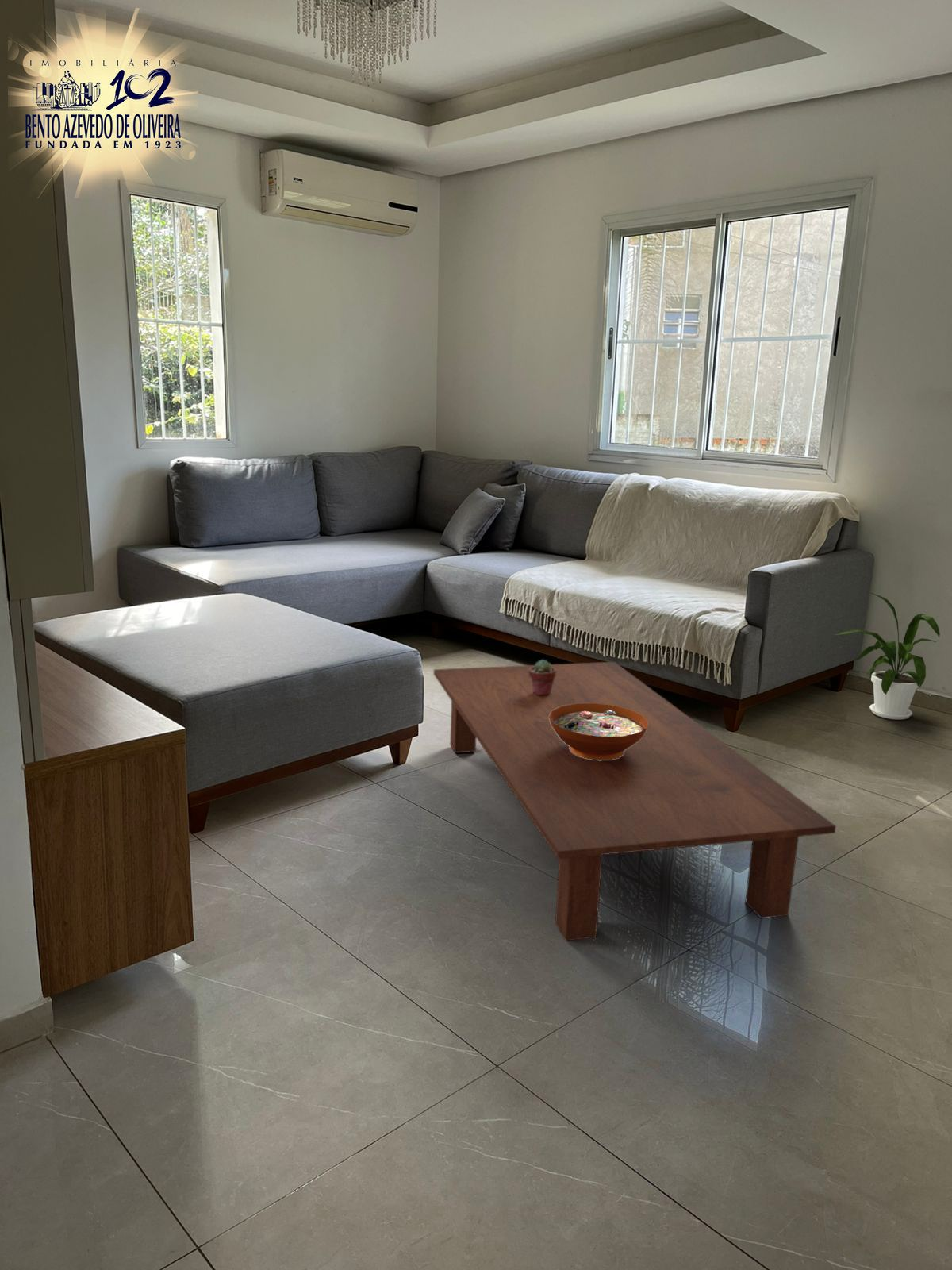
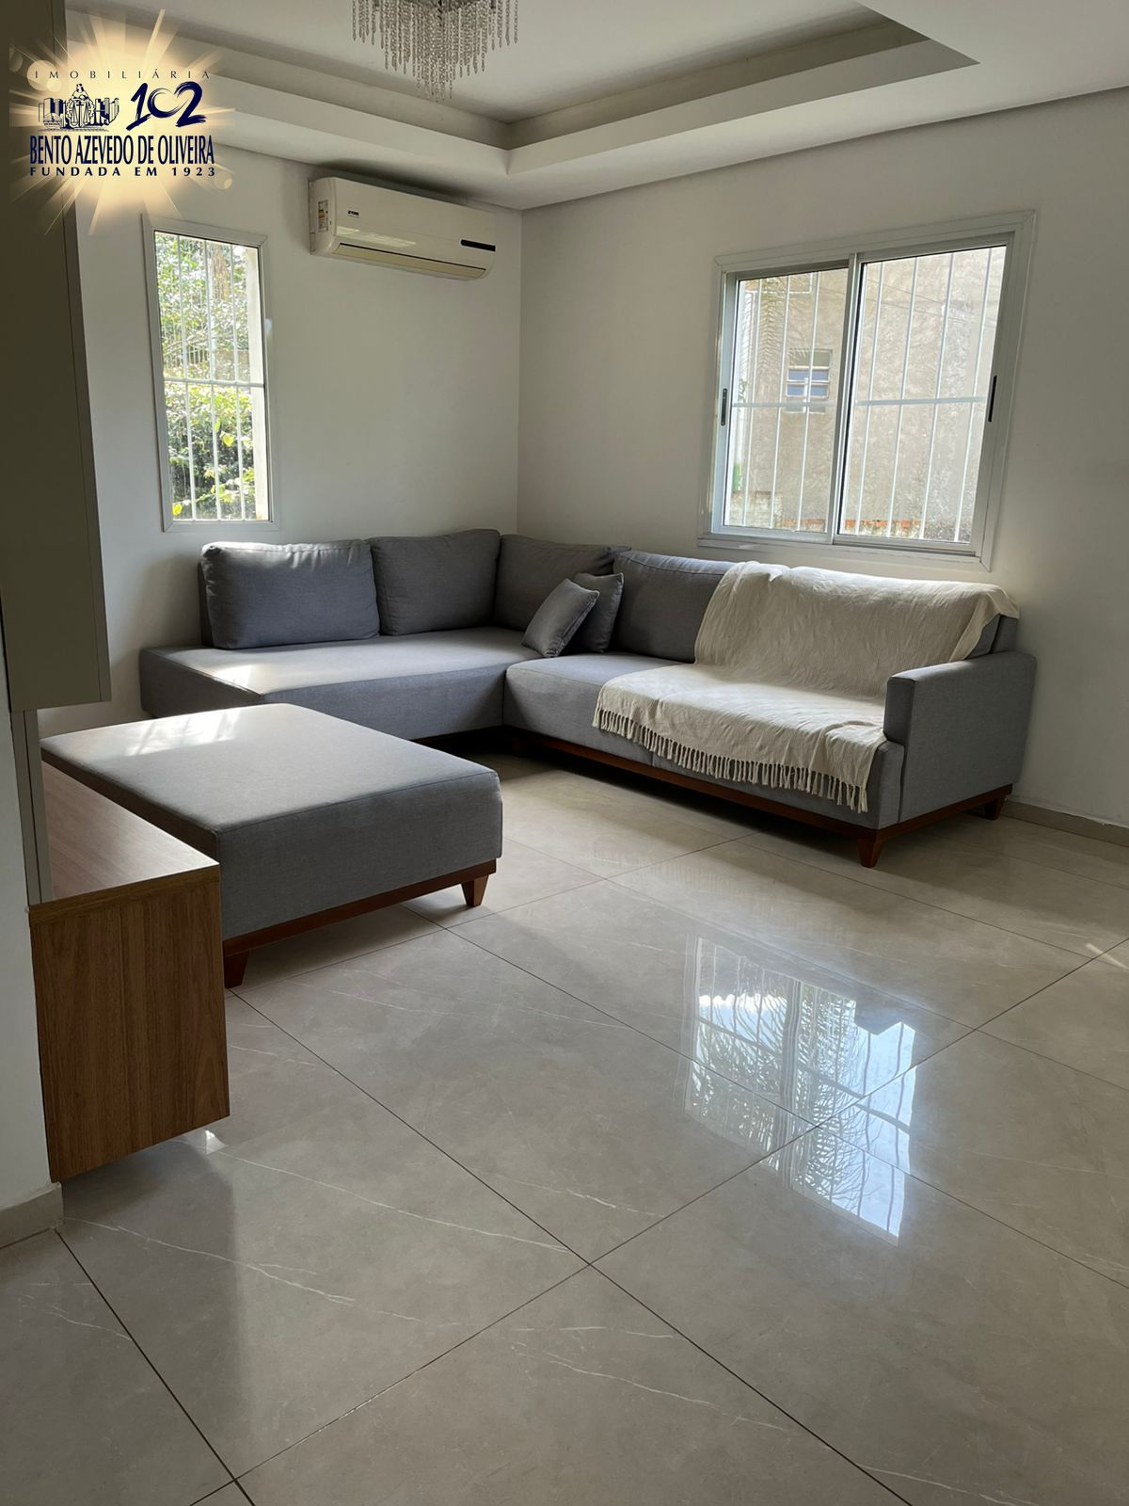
- coffee table (591, 773)
- potted succulent (542, 675)
- decorative bowl (597, 733)
- house plant (894, 656)
